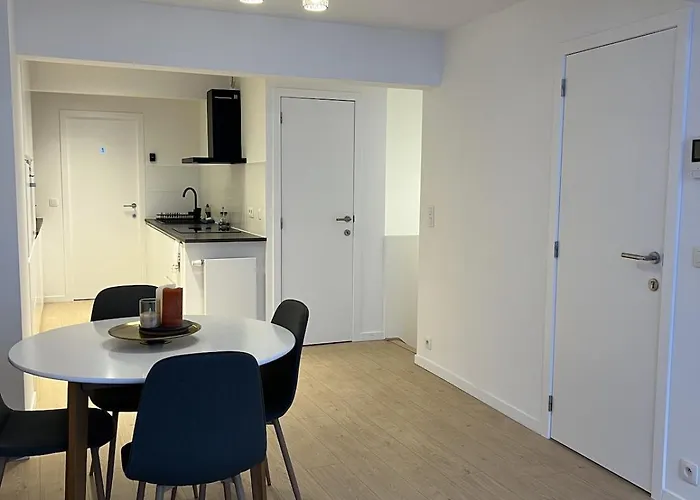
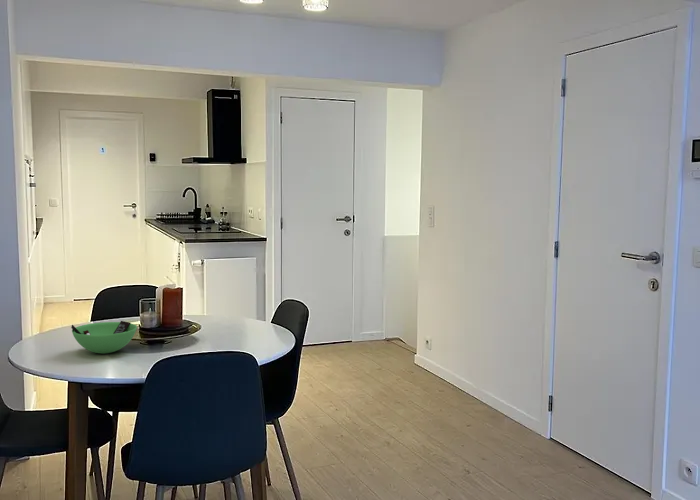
+ bowl (105, 336)
